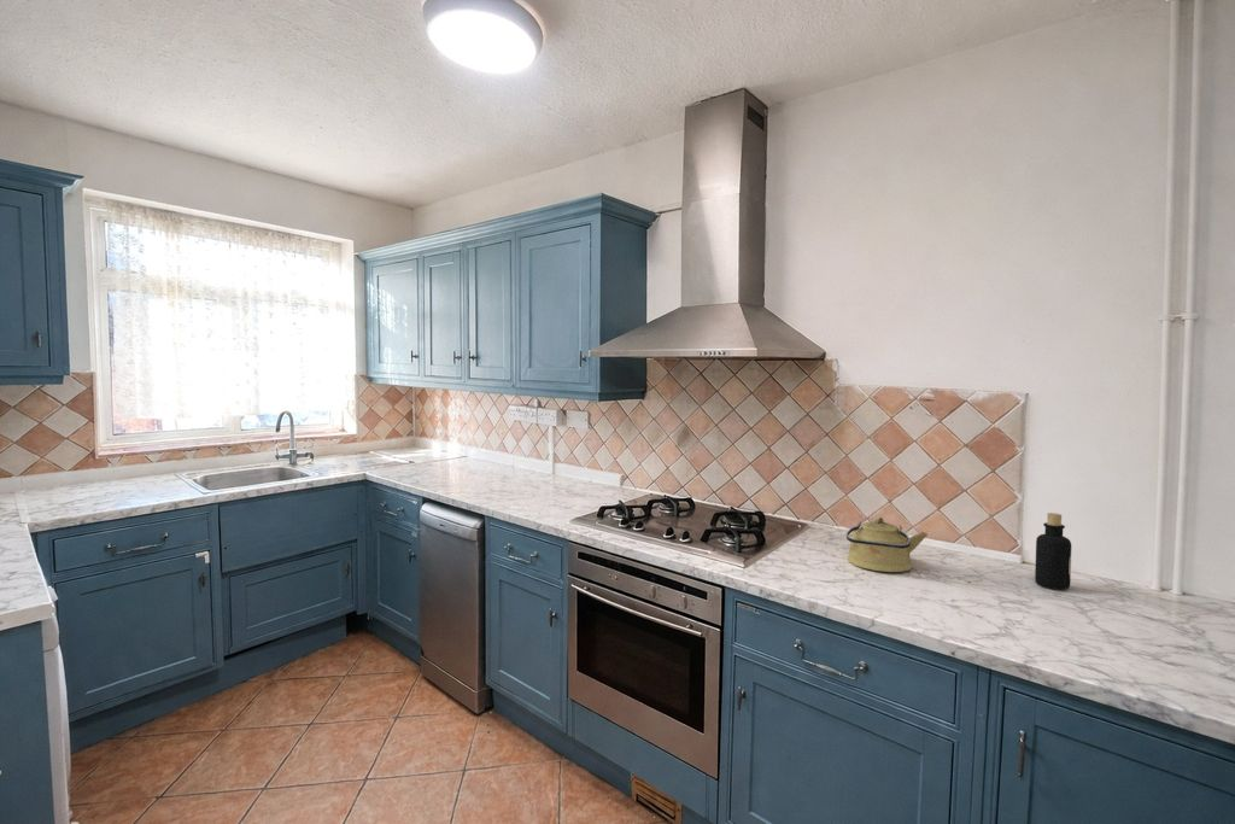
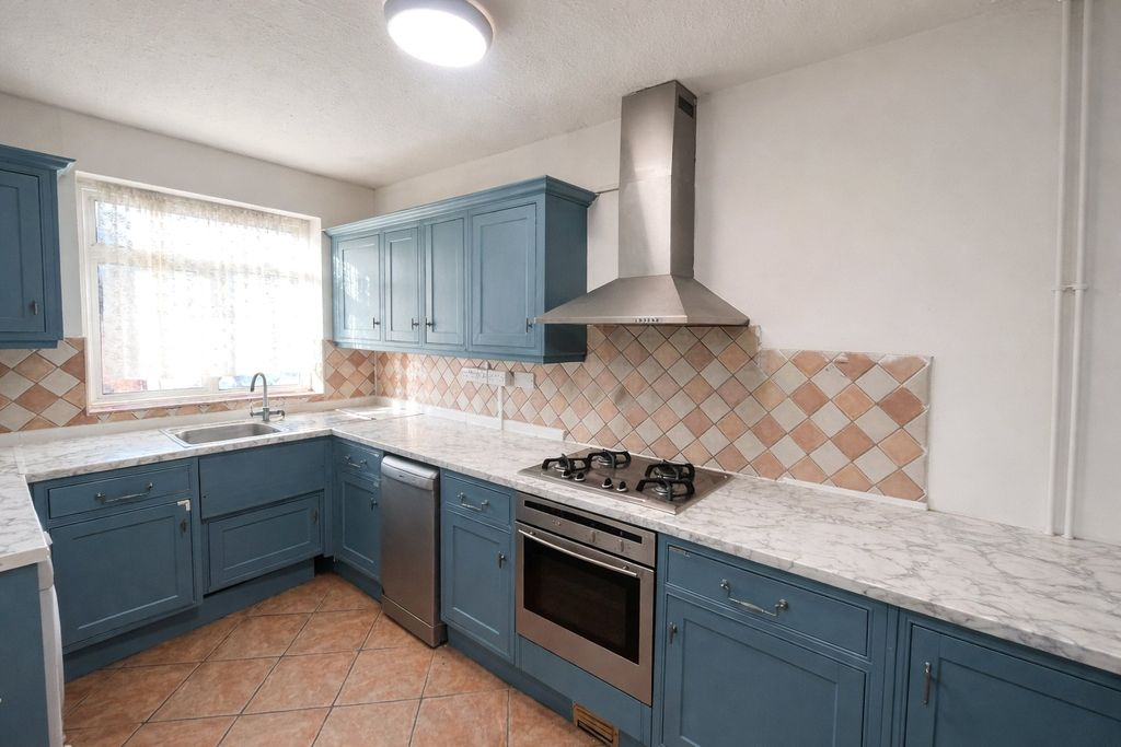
- kettle (885, 540)
- bottle (1053, 549)
